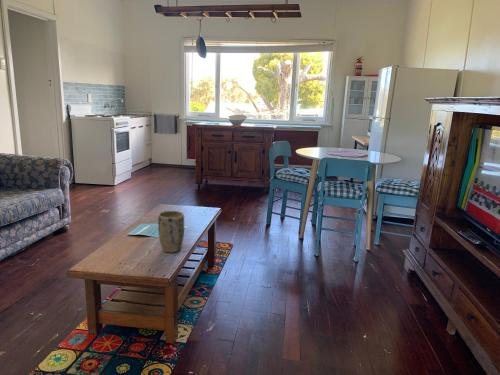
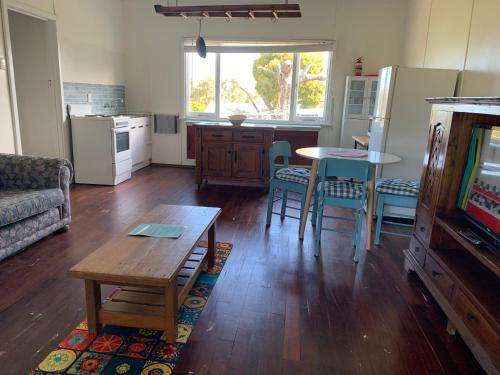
- plant pot (171, 231)
